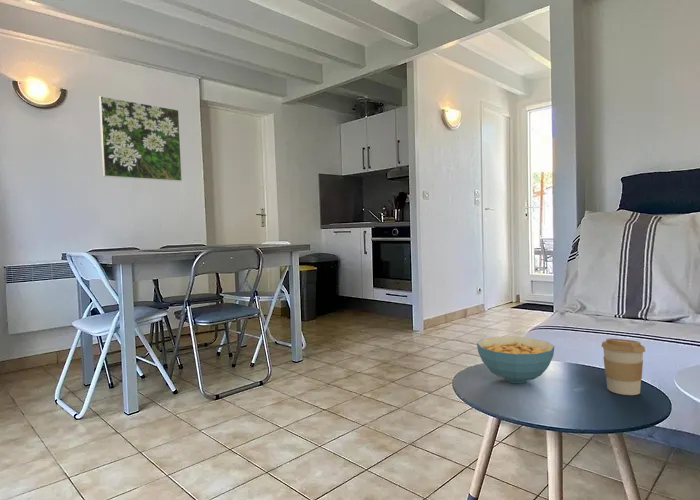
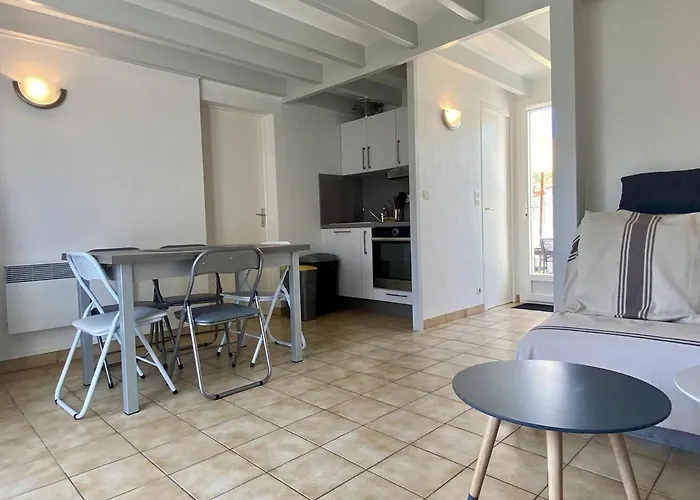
- coffee cup (623, 364)
- cereal bowl (515, 362)
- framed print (143, 141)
